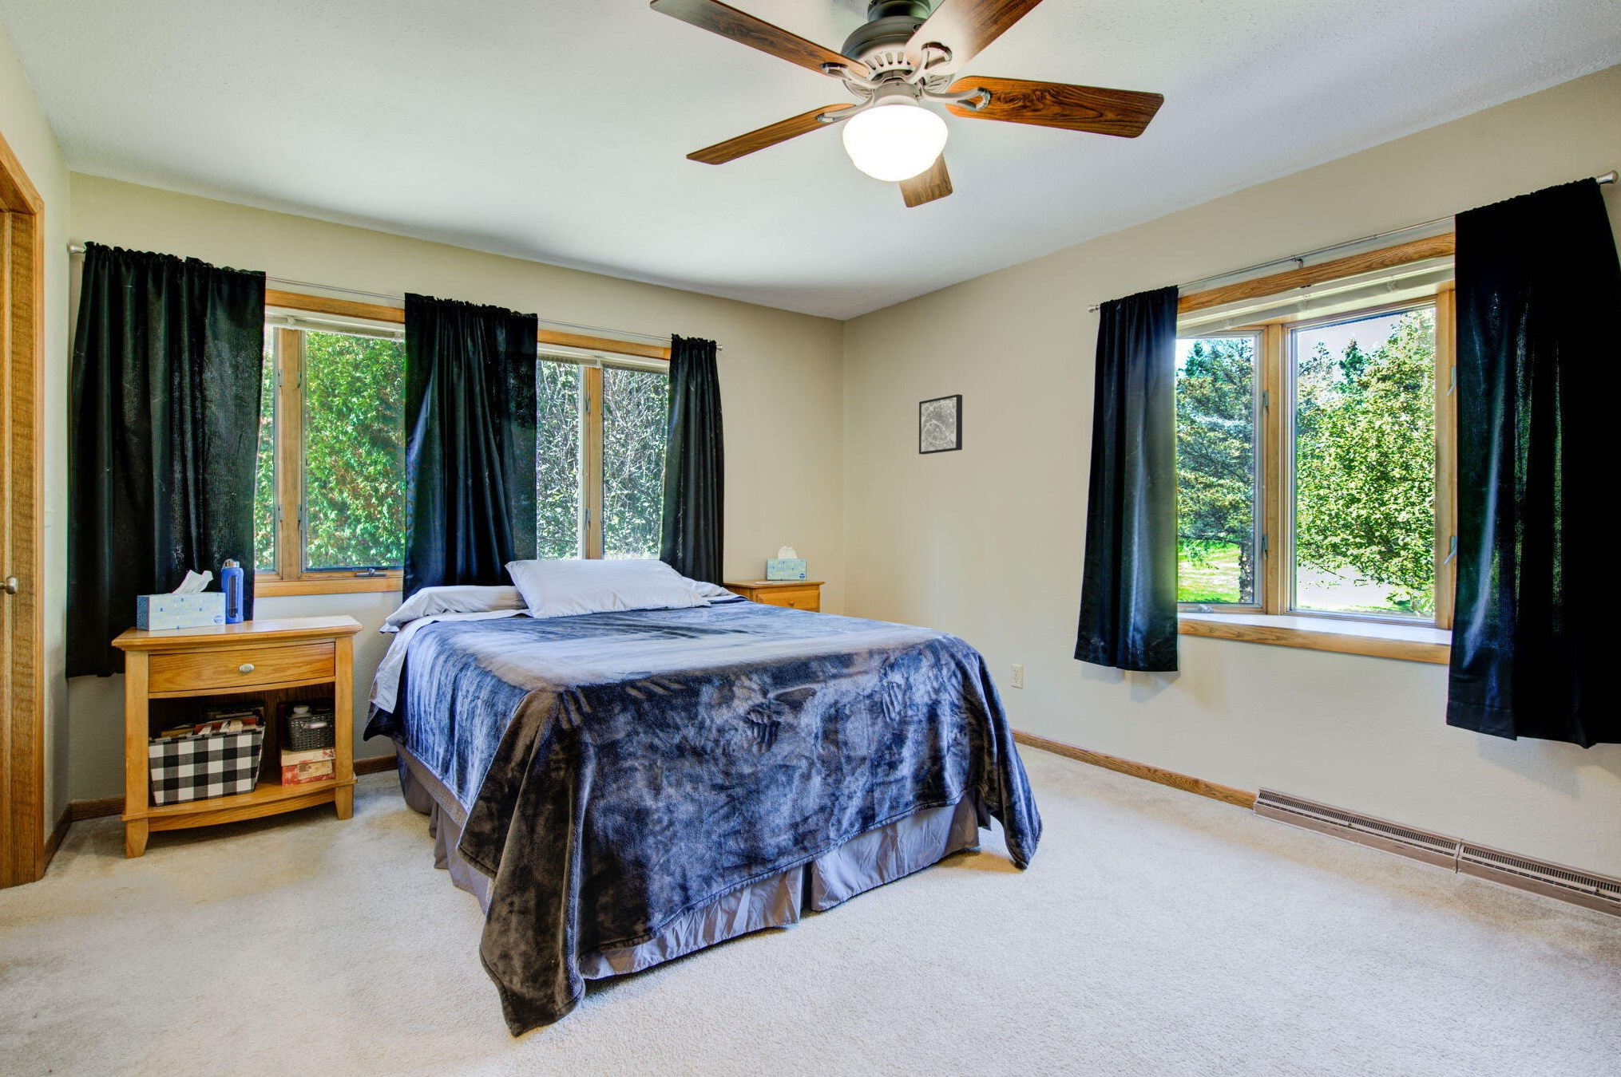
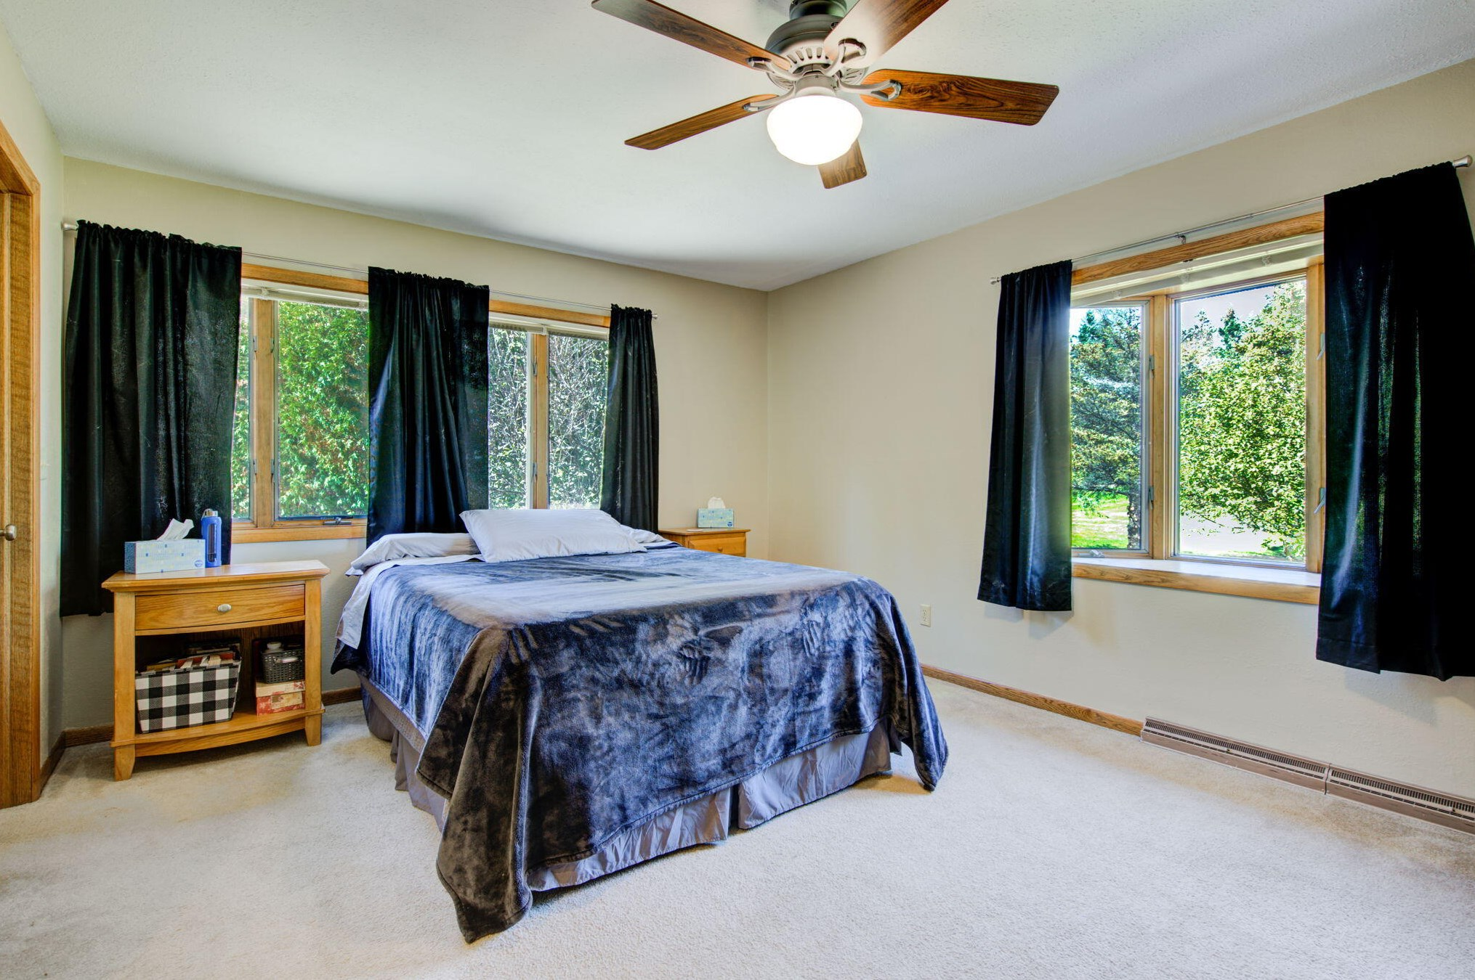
- wall art (940, 426)
